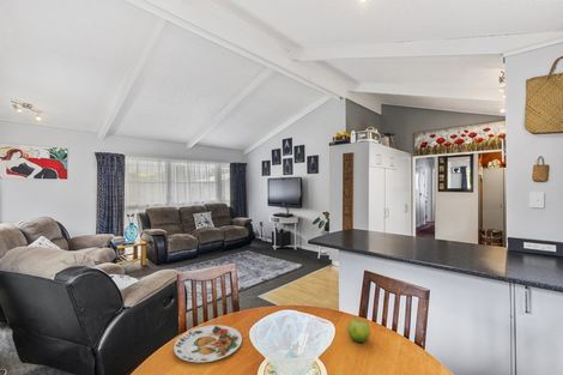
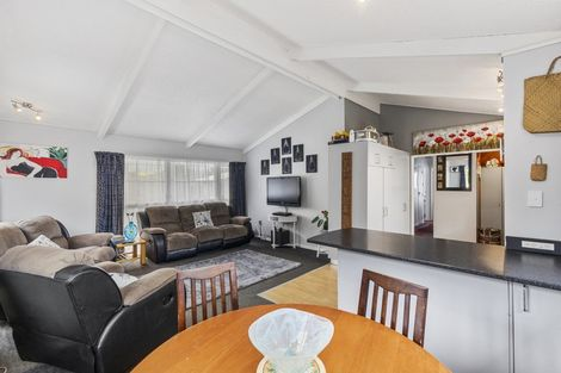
- fruit (358, 329)
- plate (208, 341)
